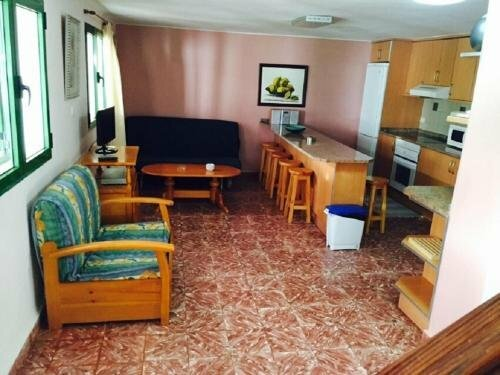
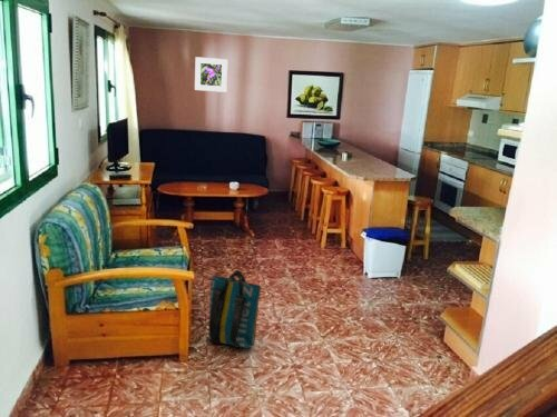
+ tote bag (229, 310)
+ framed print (211, 75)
